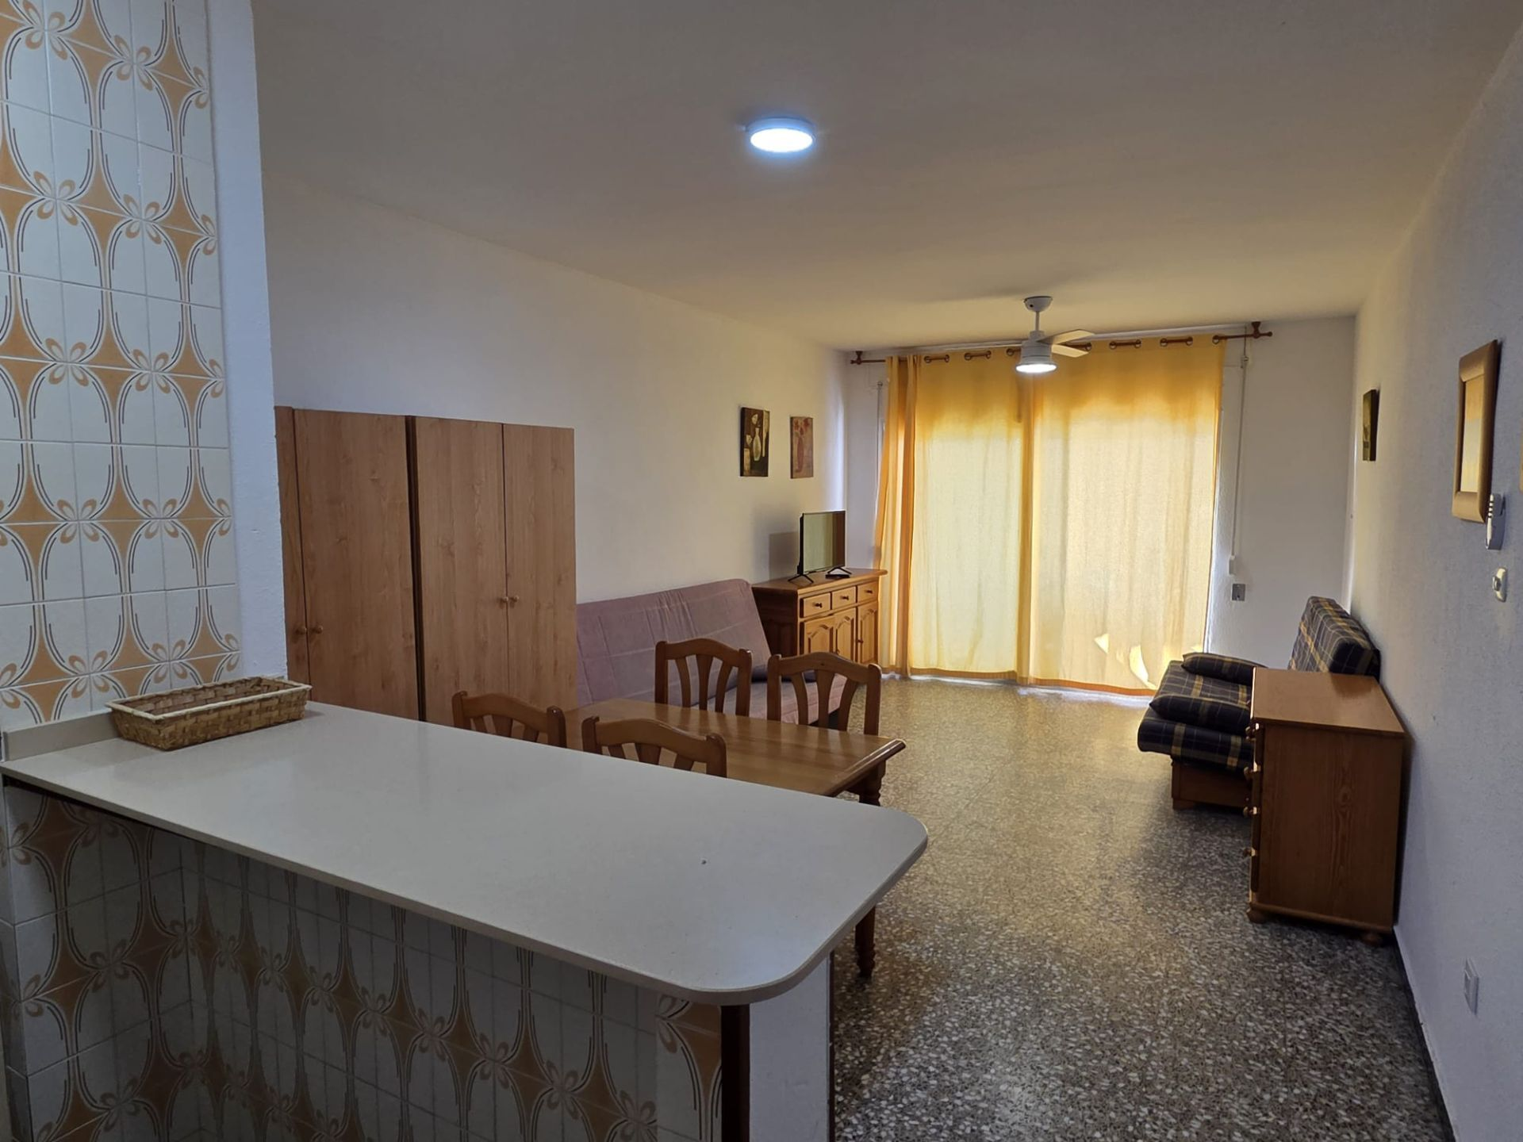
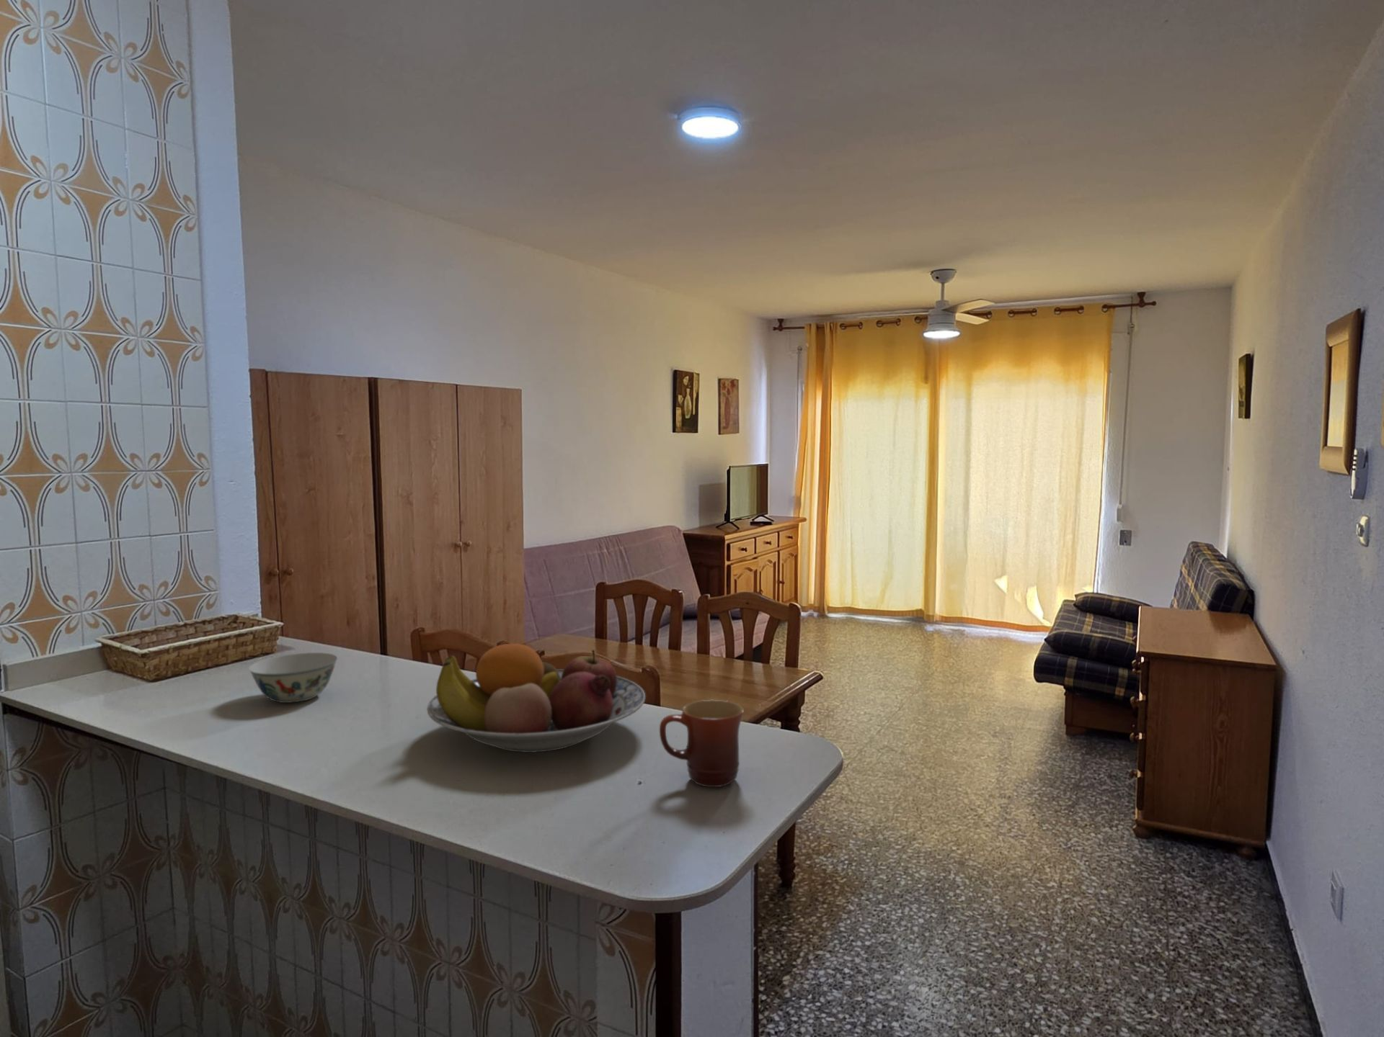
+ mug (702, 745)
+ chinaware (294, 679)
+ fruit bowl (538, 690)
